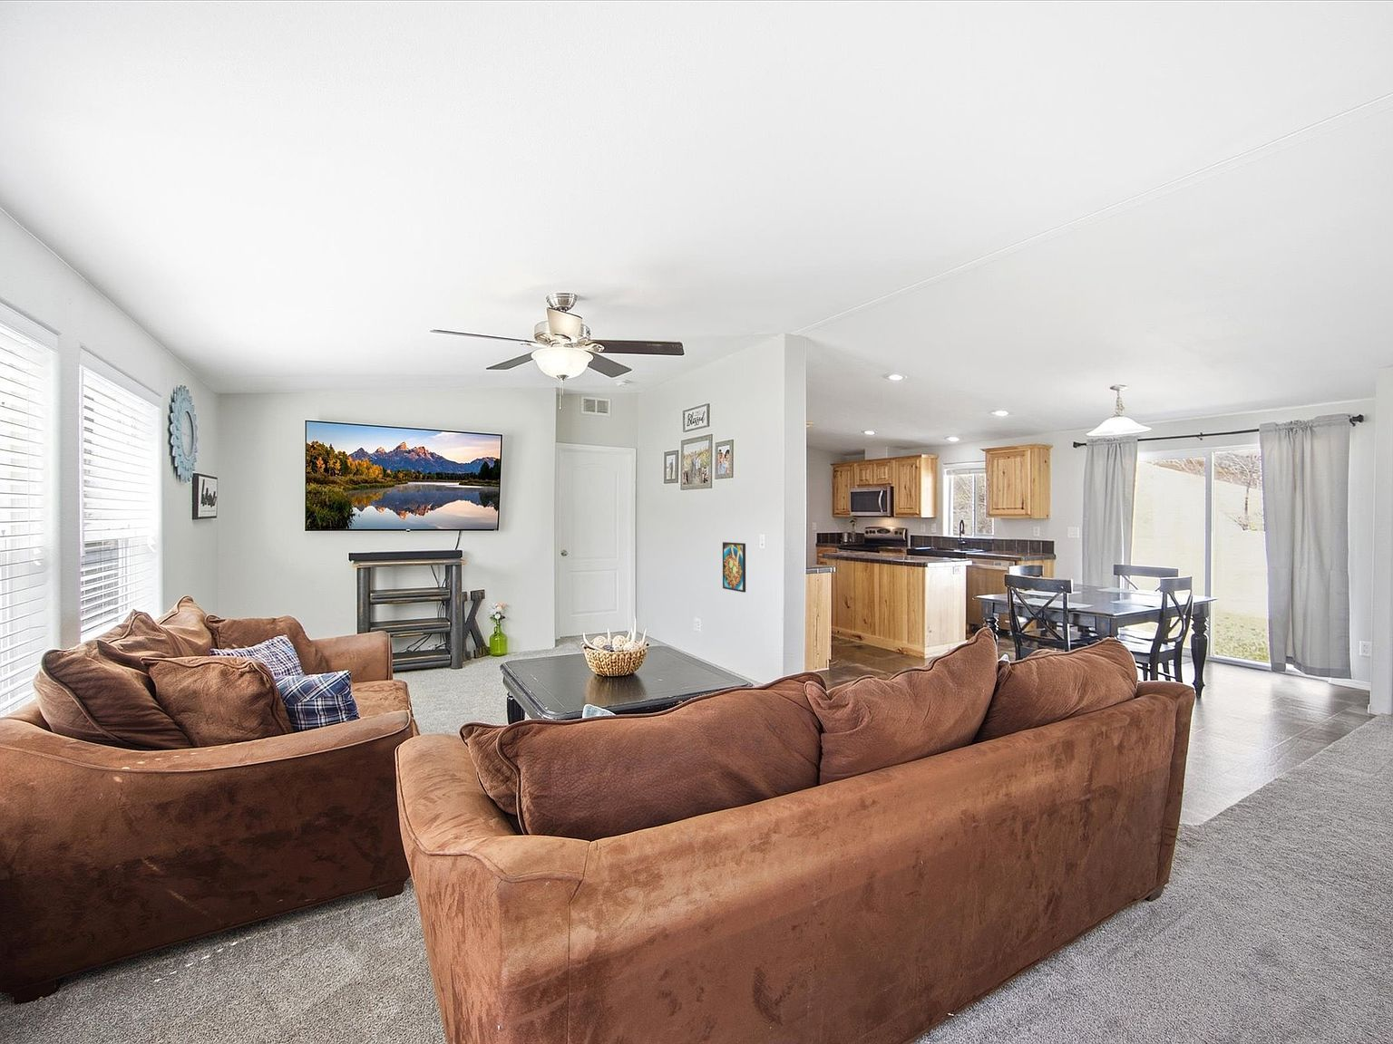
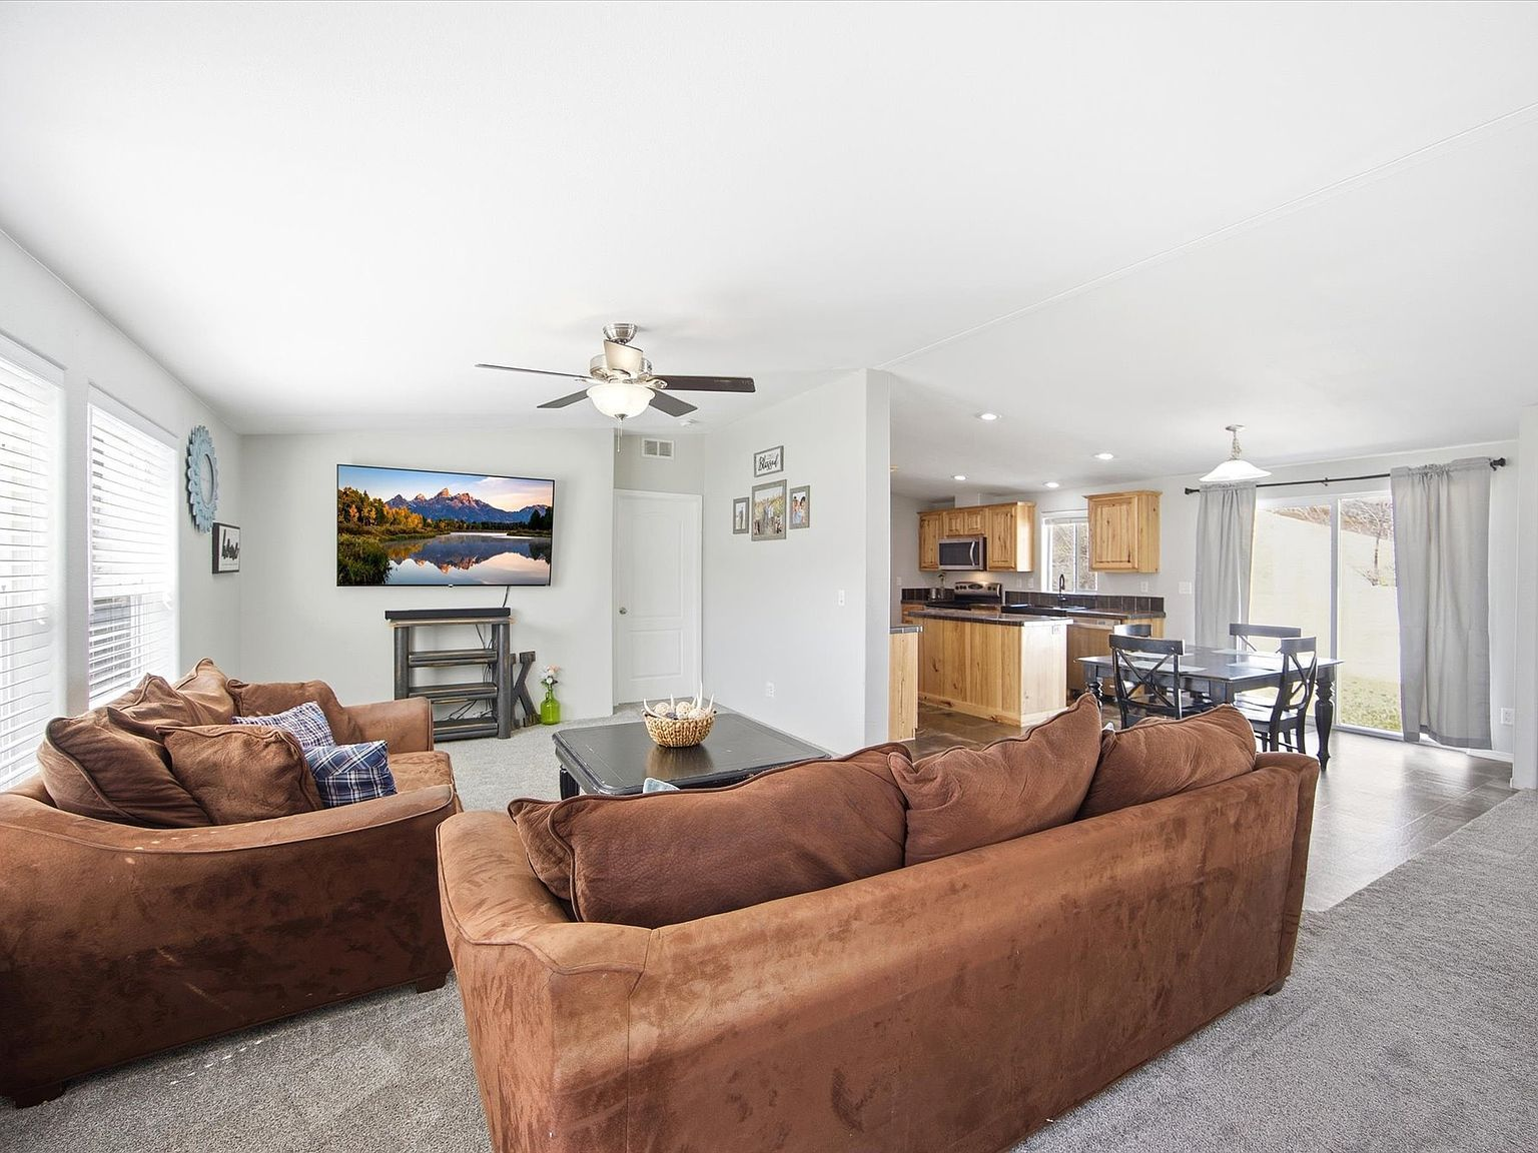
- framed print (734, 566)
